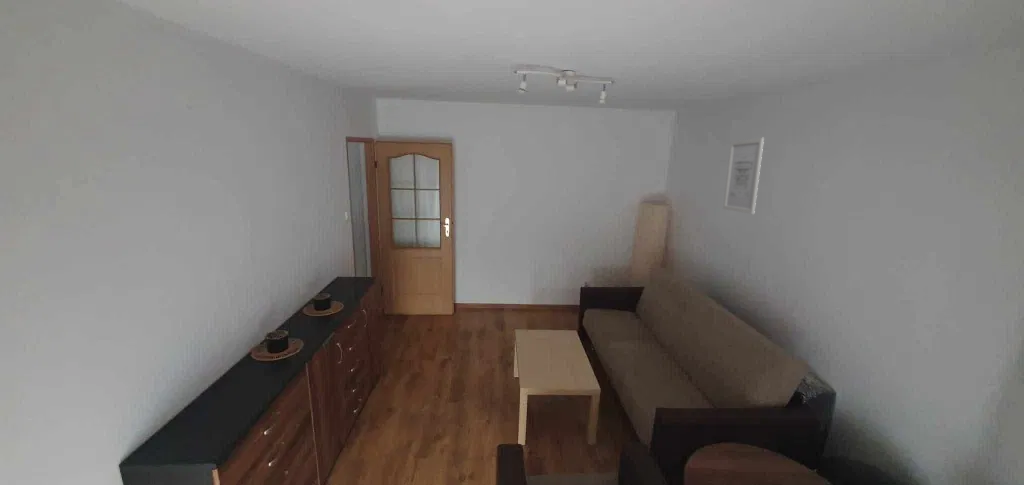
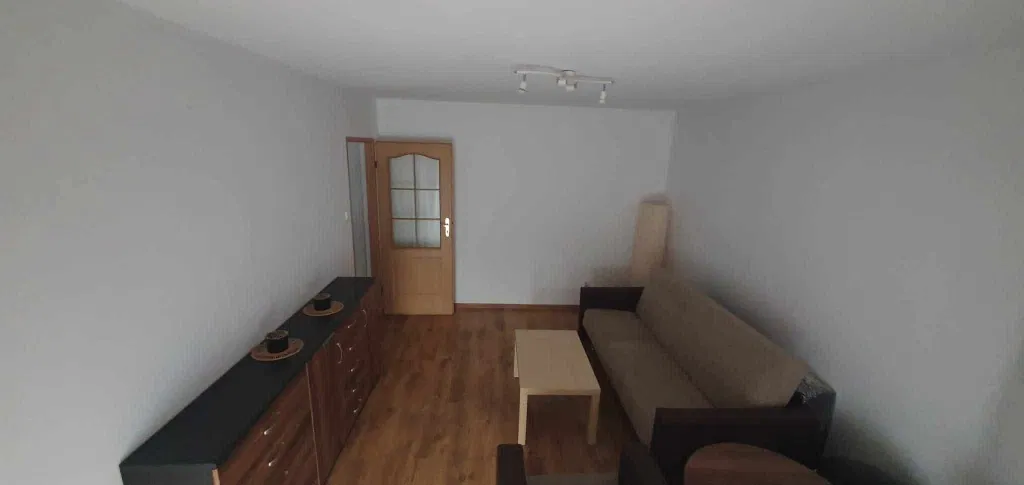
- wall art (741, 176)
